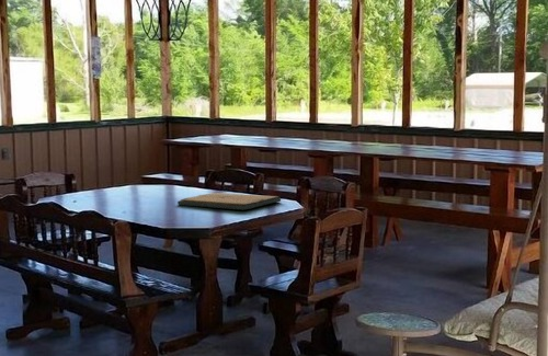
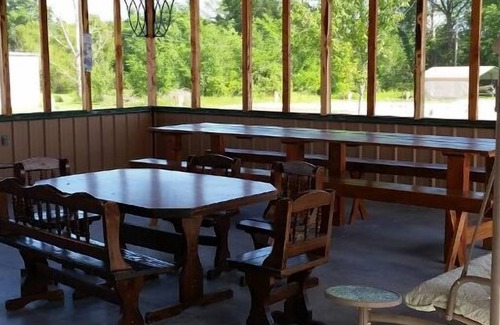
- religious icon (229, 199)
